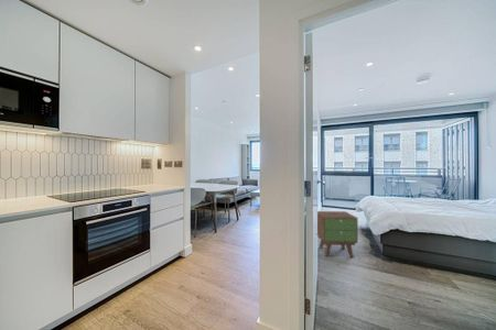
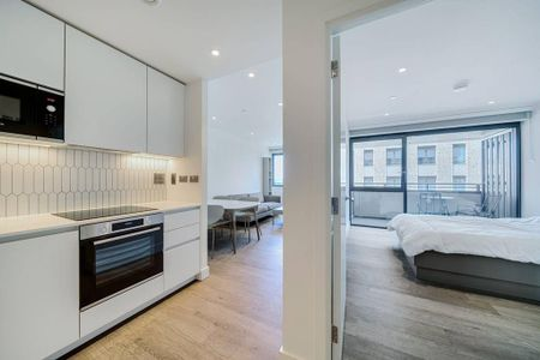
- nightstand (335, 233)
